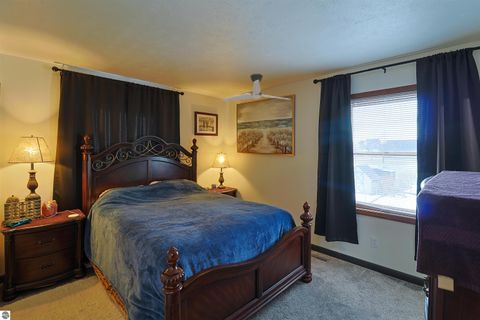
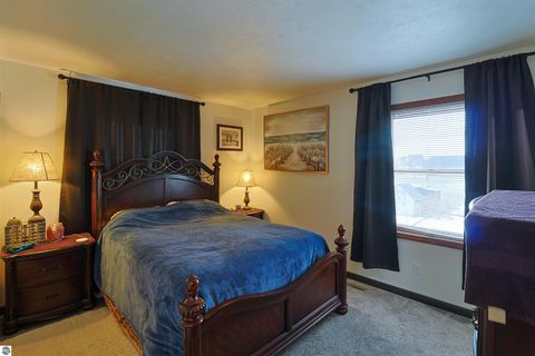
- ceiling fan (256, 84)
